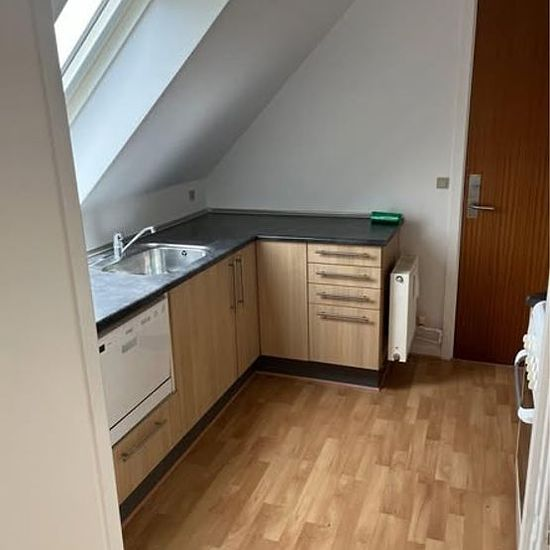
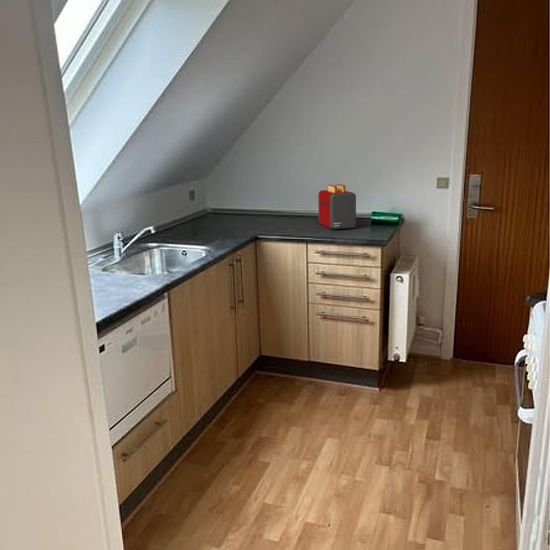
+ toaster (336, 205)
